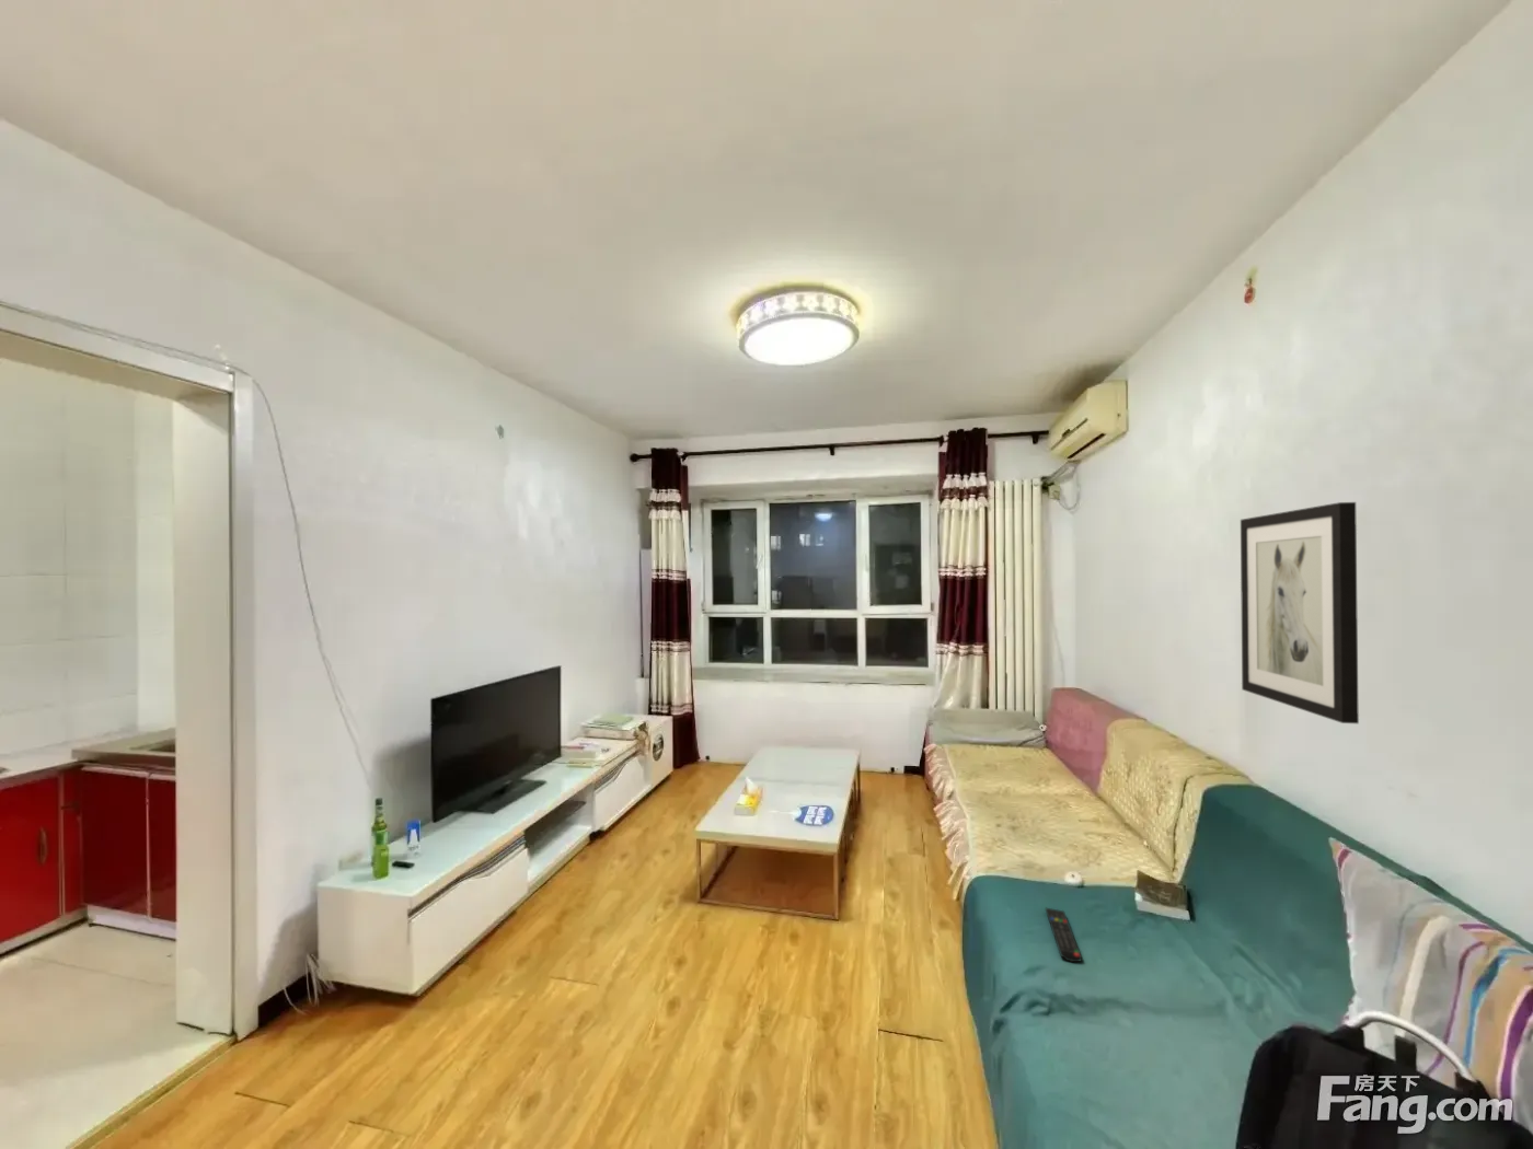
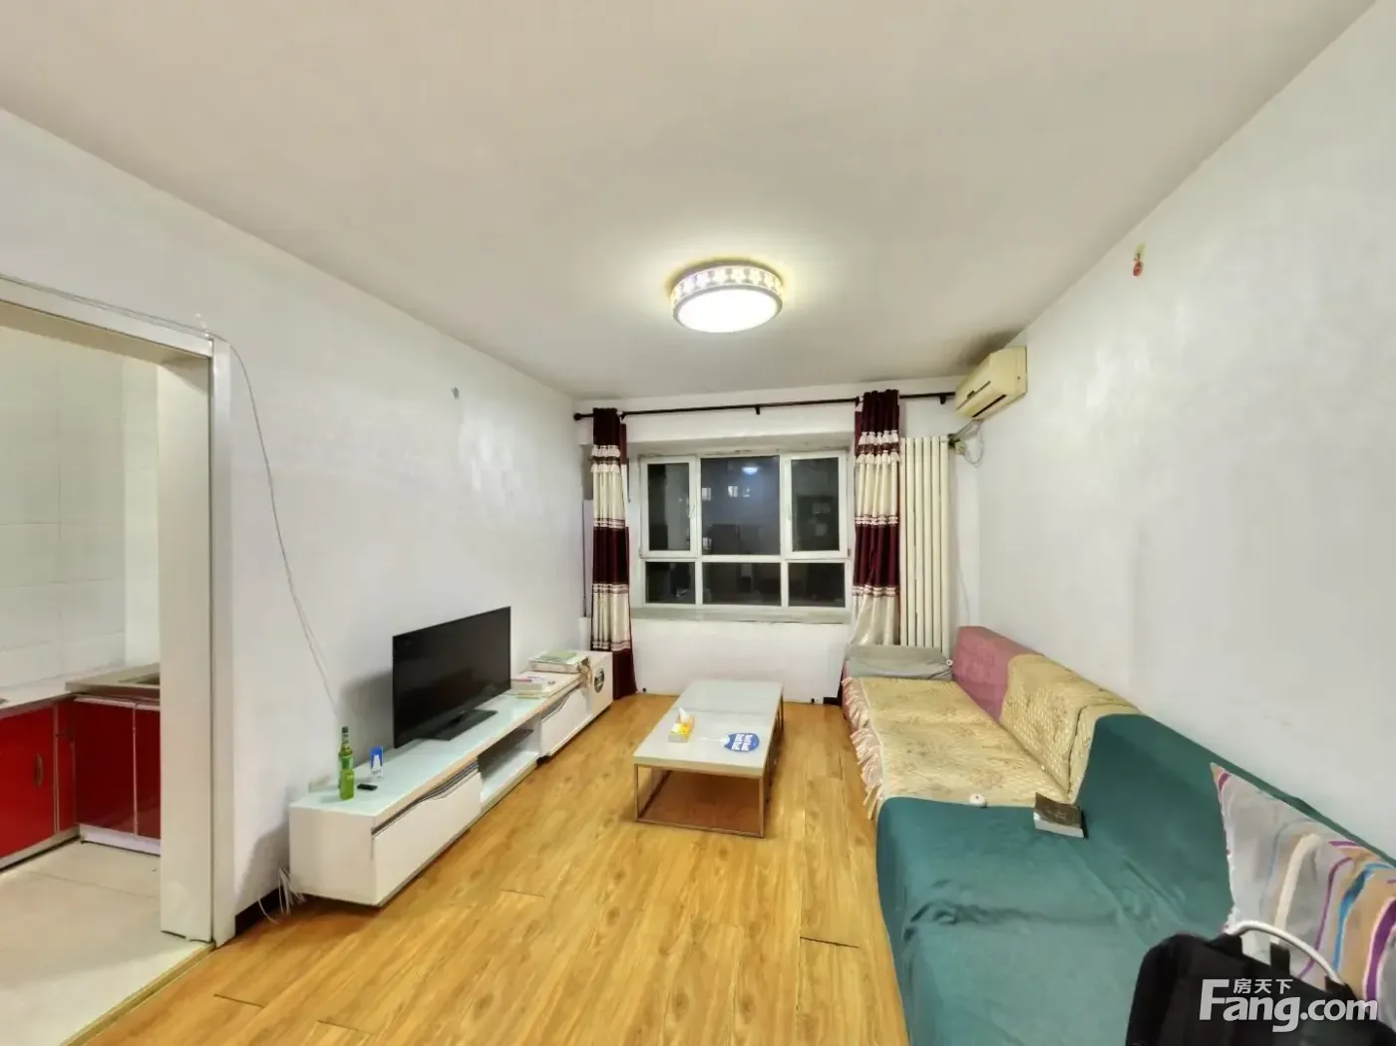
- wall art (1292, 607)
- remote control (1062, 933)
